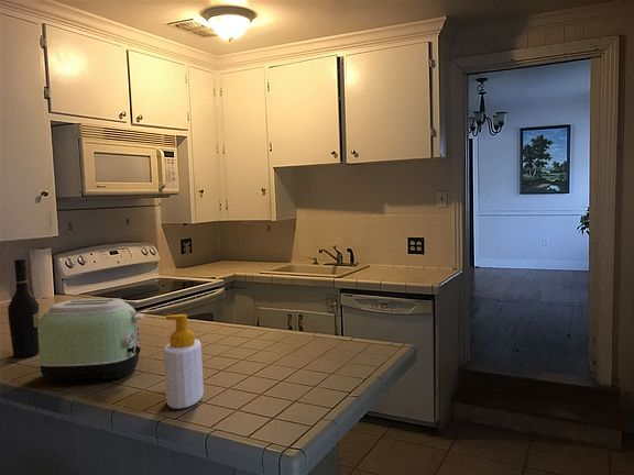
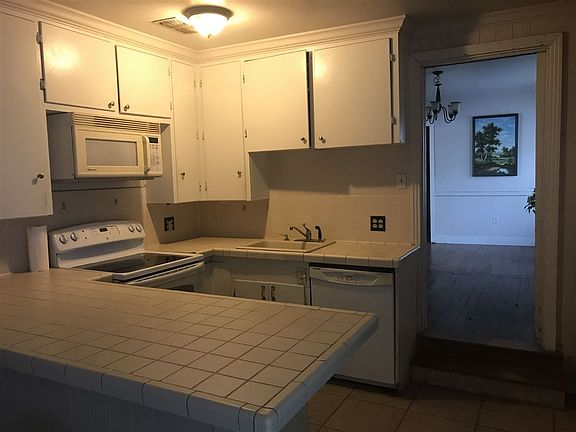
- soap bottle (183, 356)
- wine bottle (23, 307)
- toaster (94, 338)
